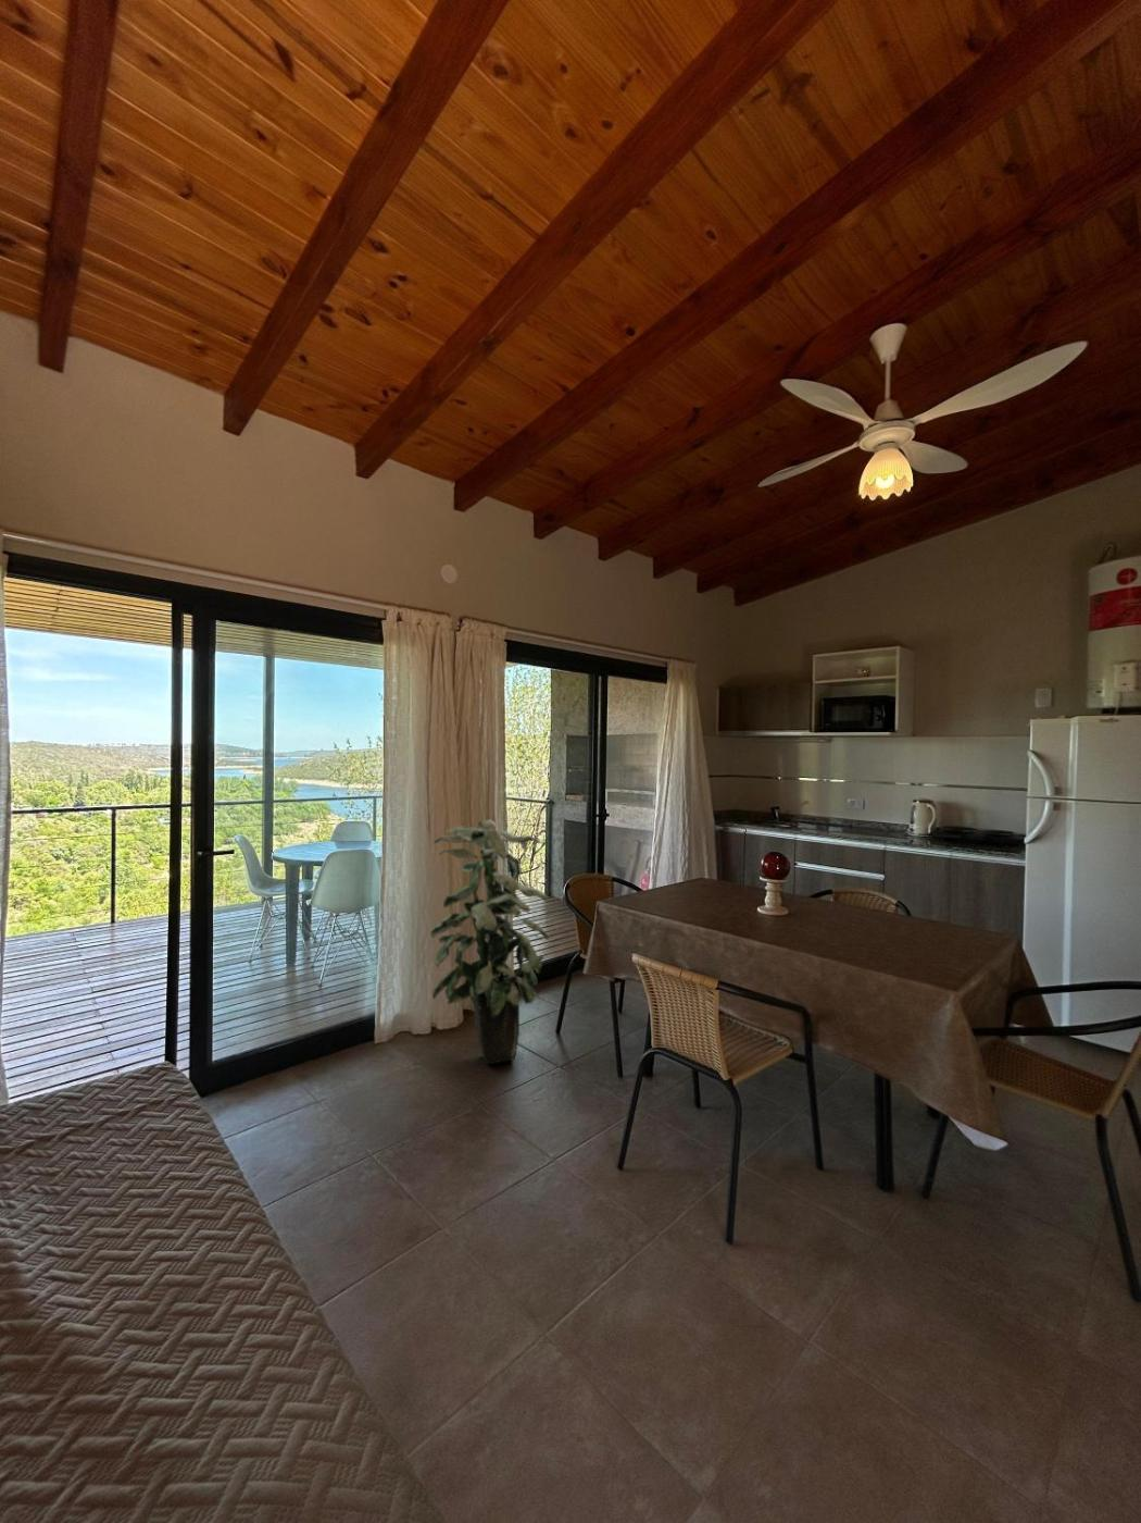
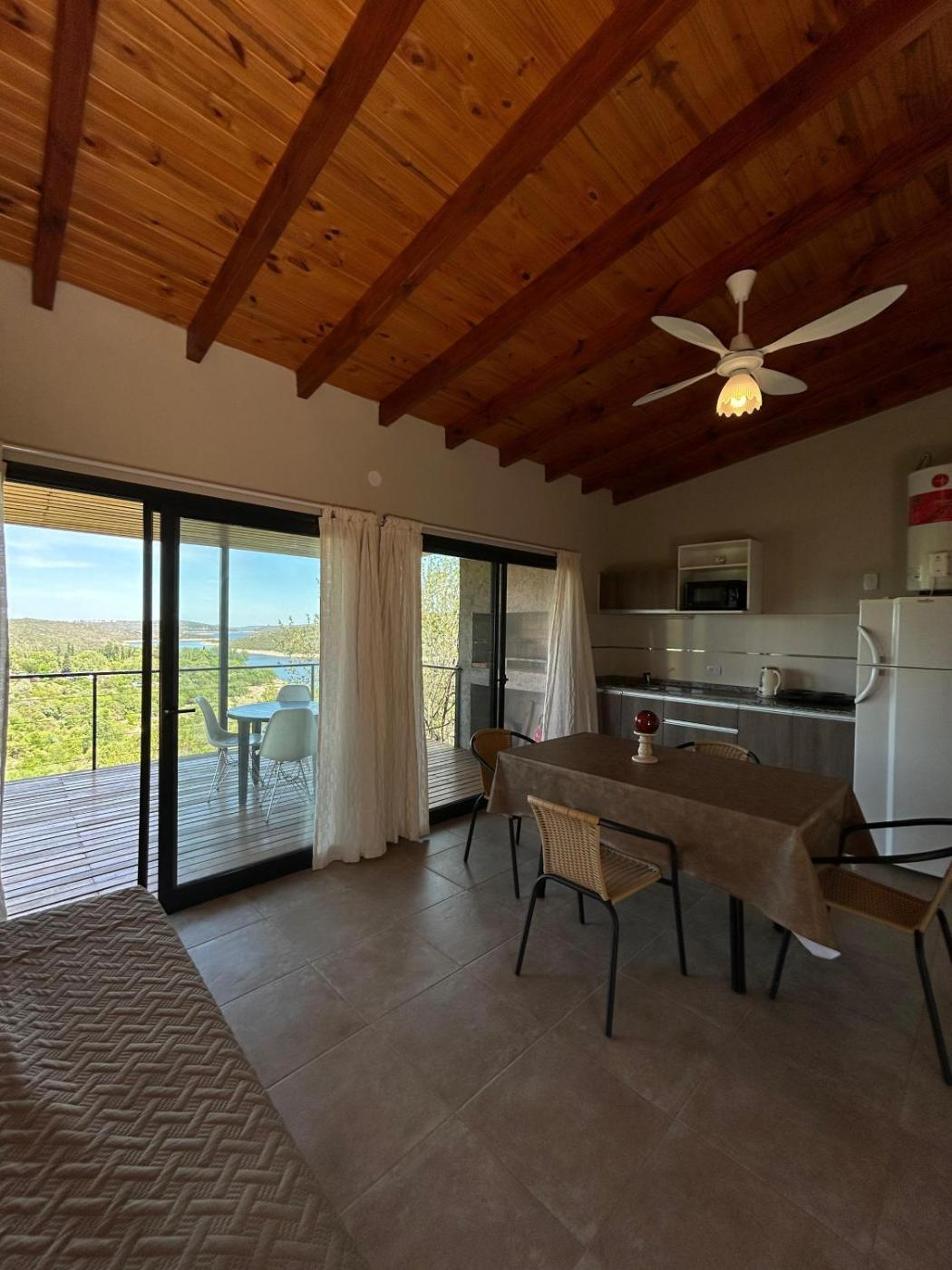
- indoor plant (488, 937)
